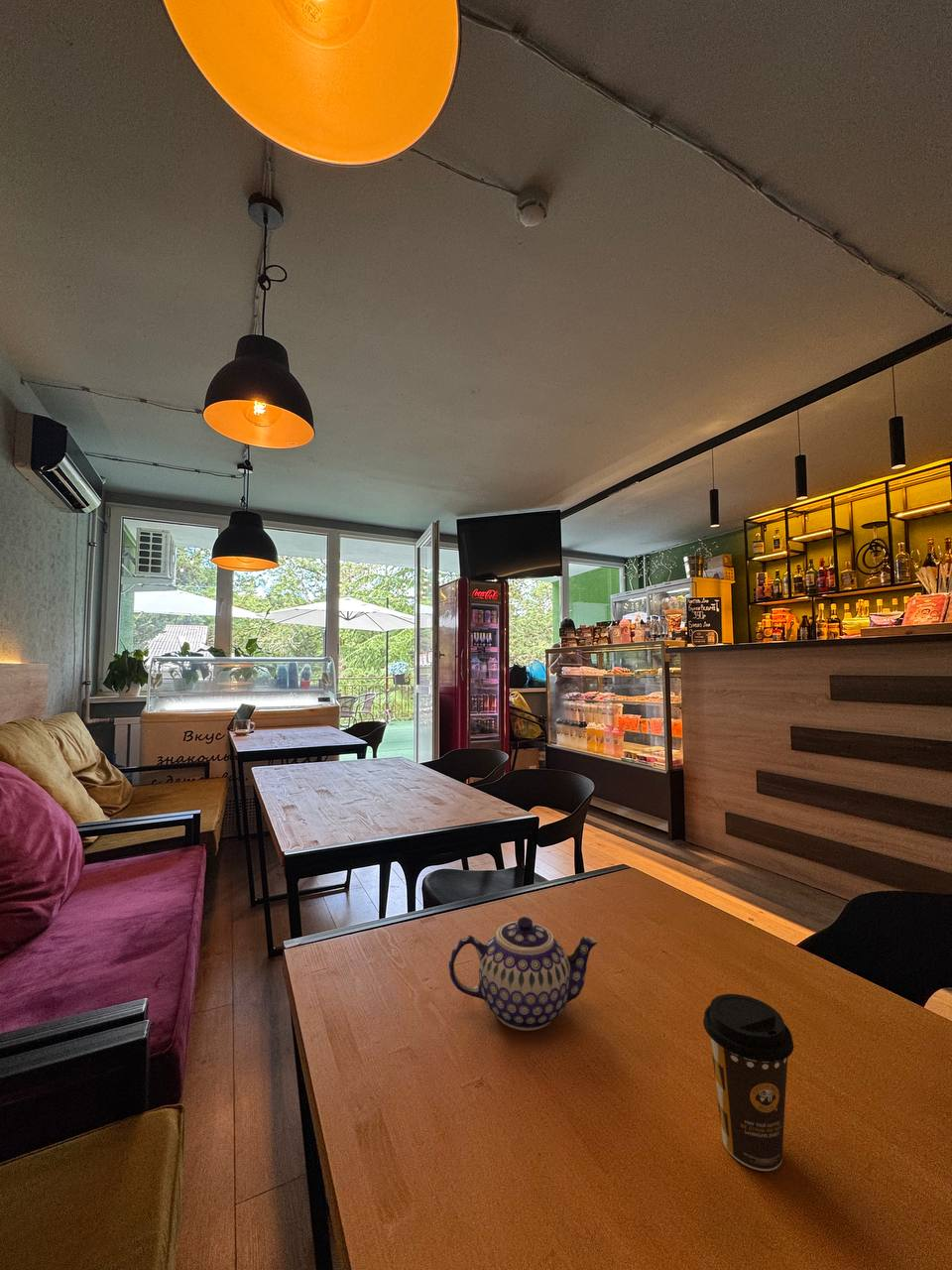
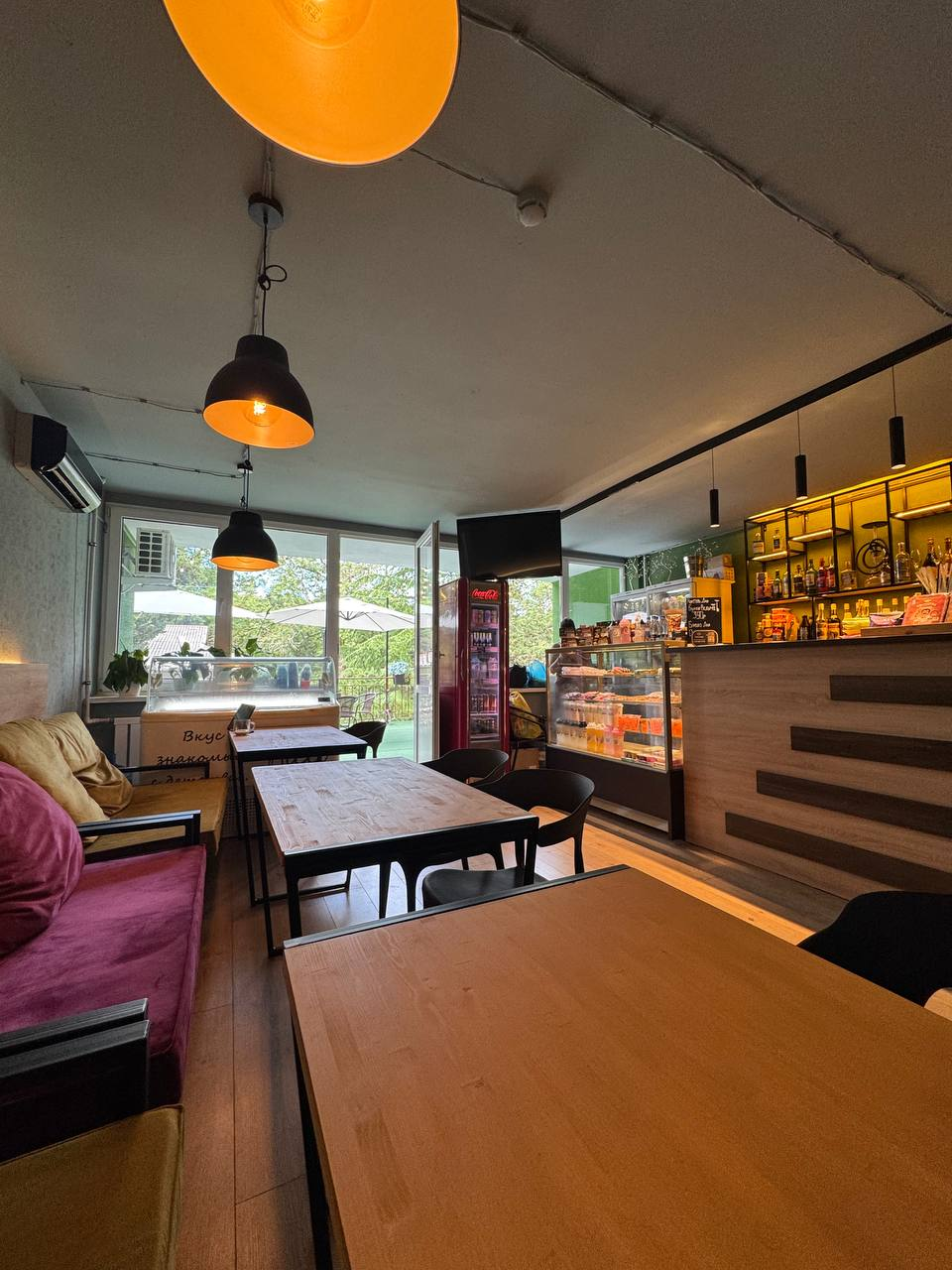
- teapot (523, 963)
- coffee cup (748, 1079)
